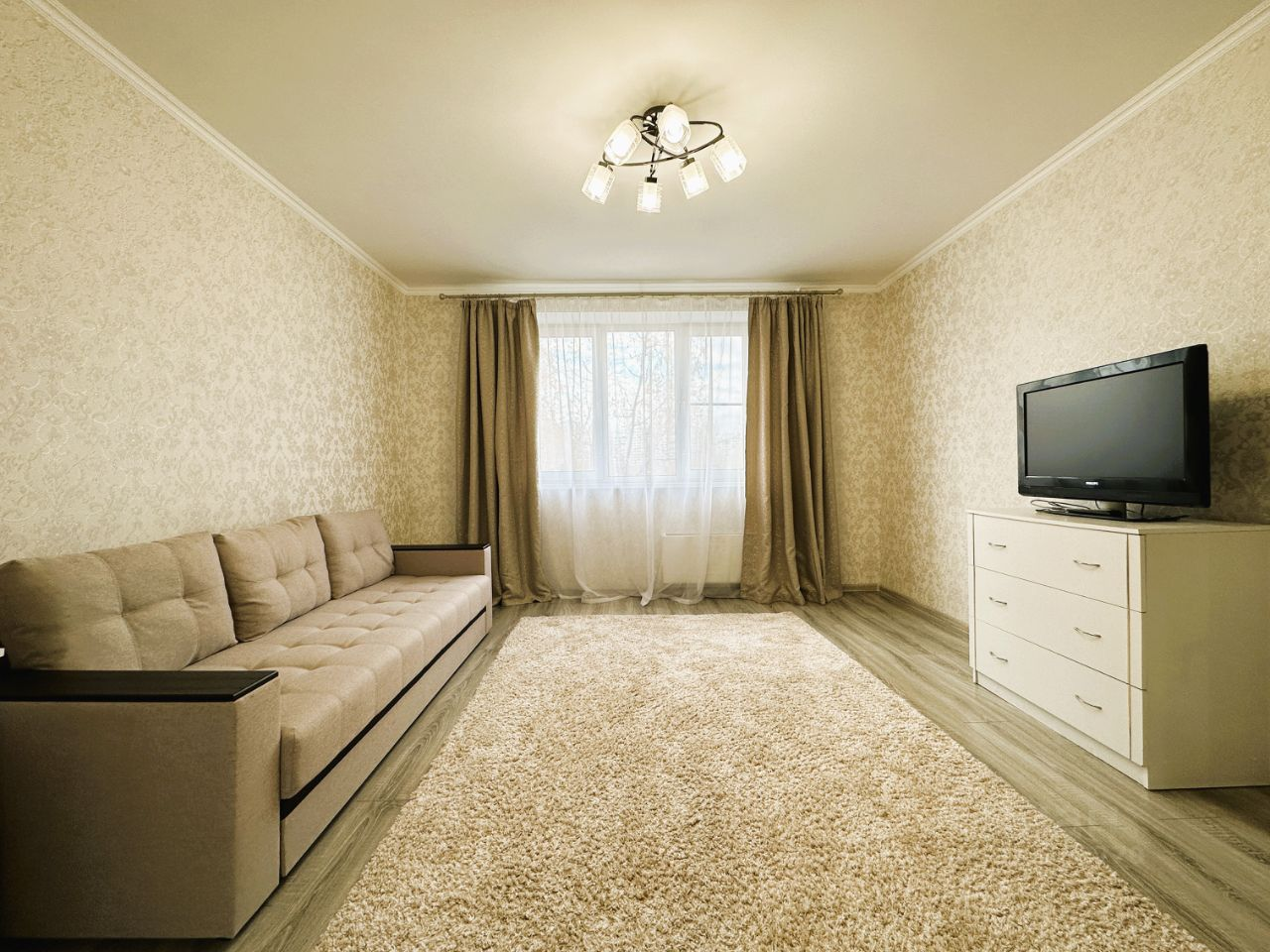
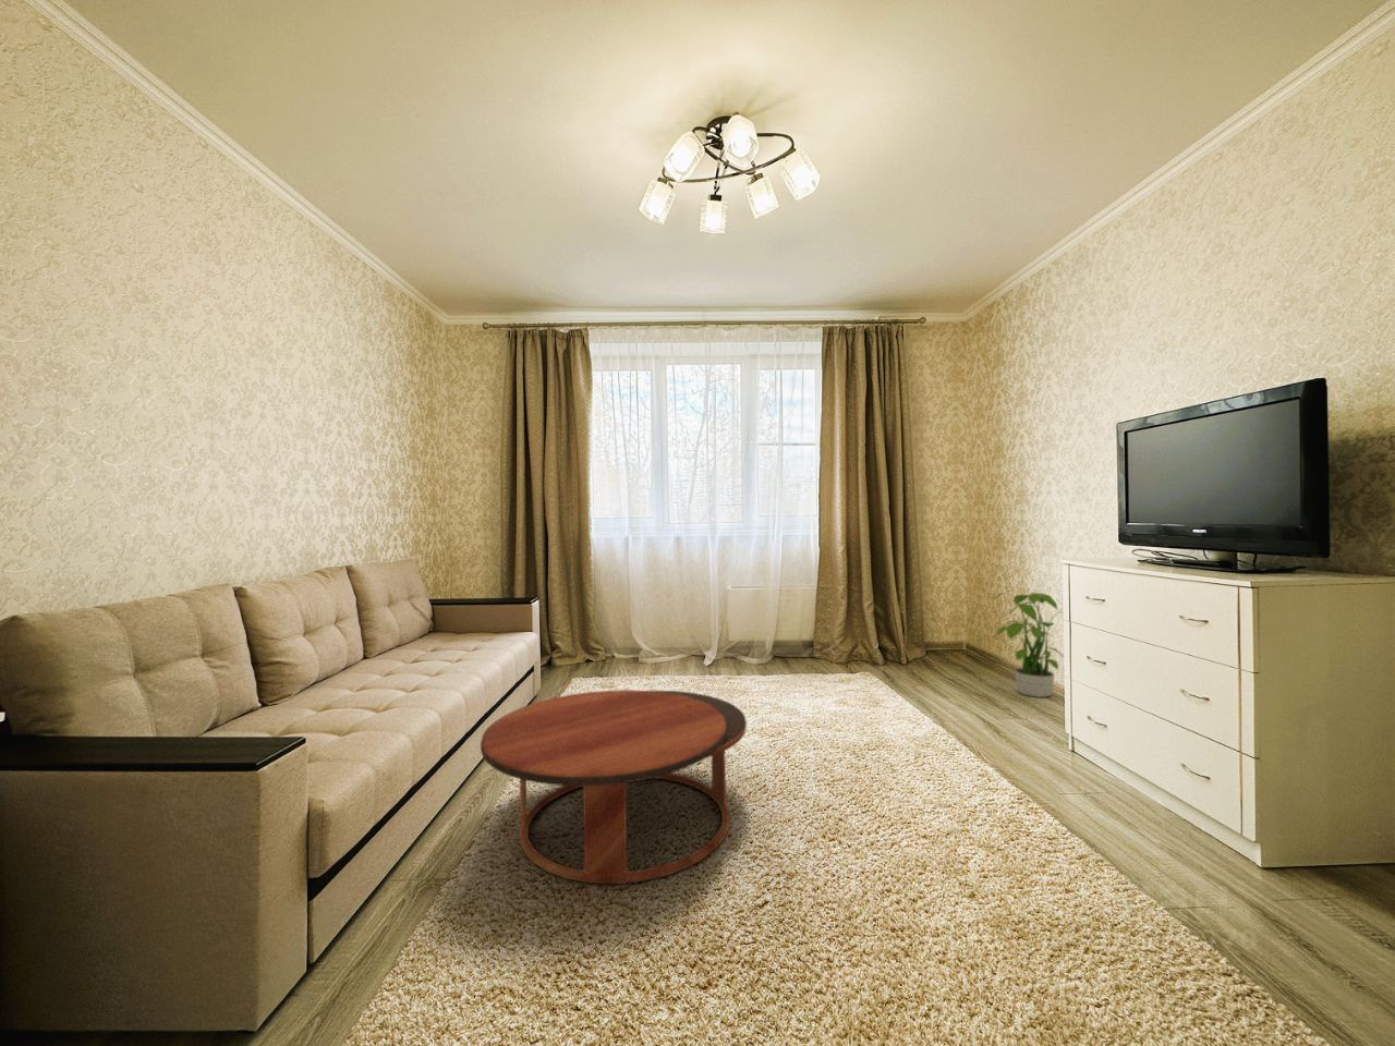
+ coffee table (624, 769)
+ potted plant (1027, 639)
